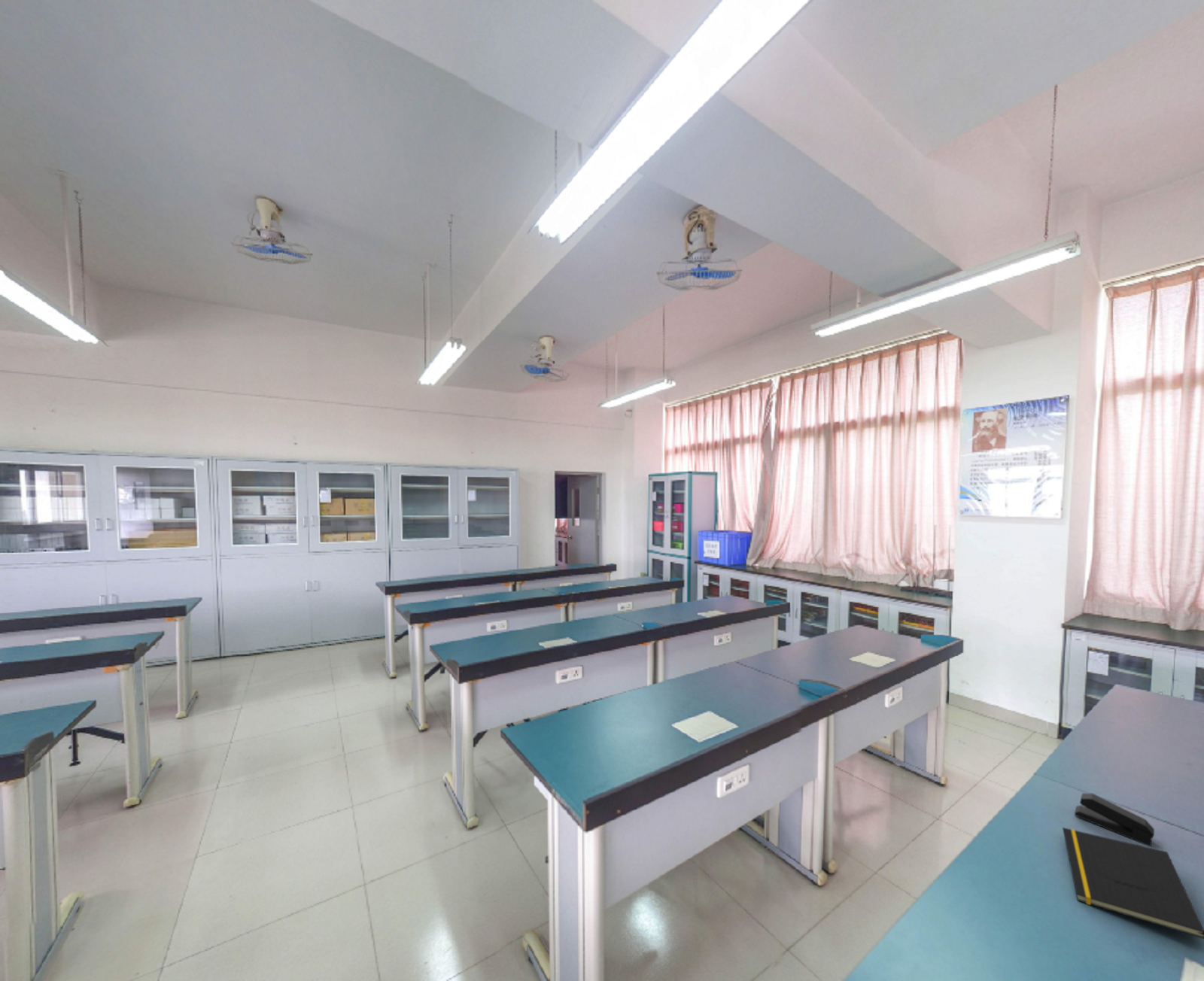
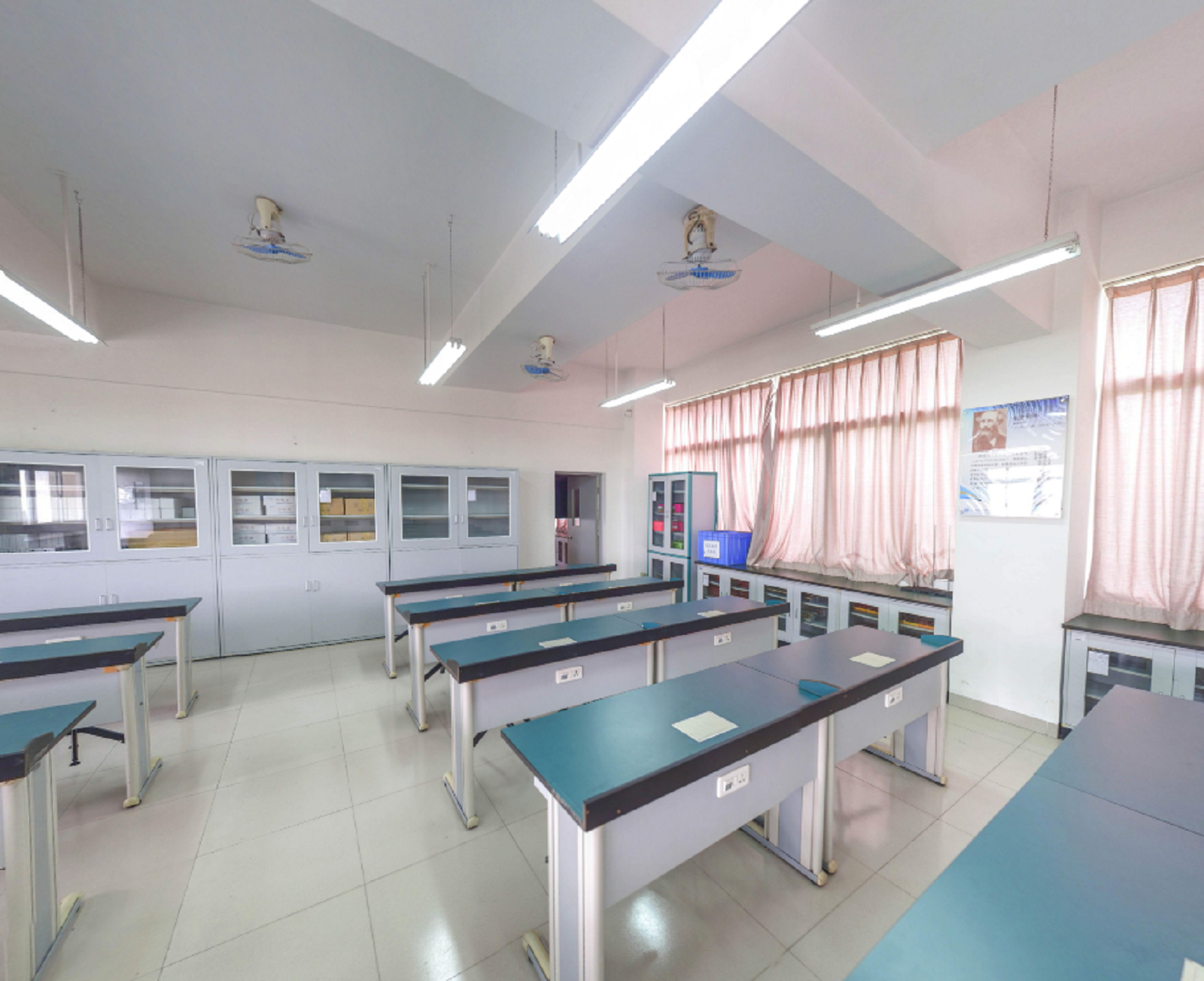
- stapler (1113, 815)
- notepad (1123, 875)
